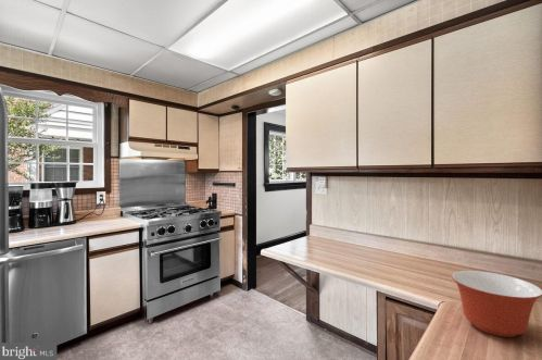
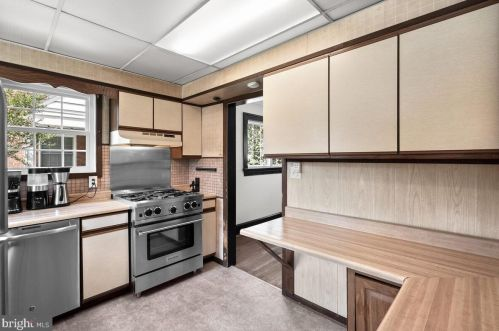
- mixing bowl (493, 305)
